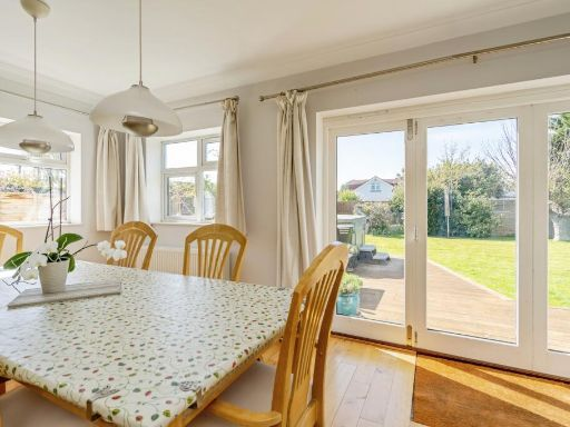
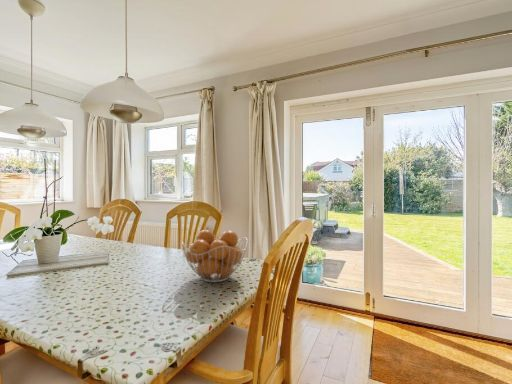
+ fruit basket (215, 254)
